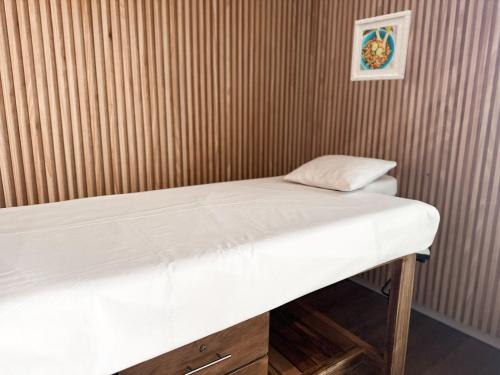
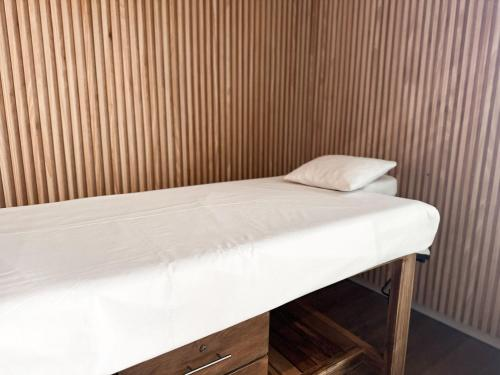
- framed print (378, 48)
